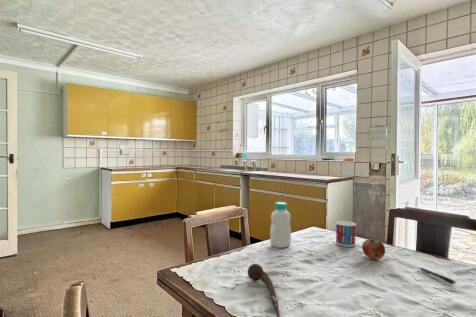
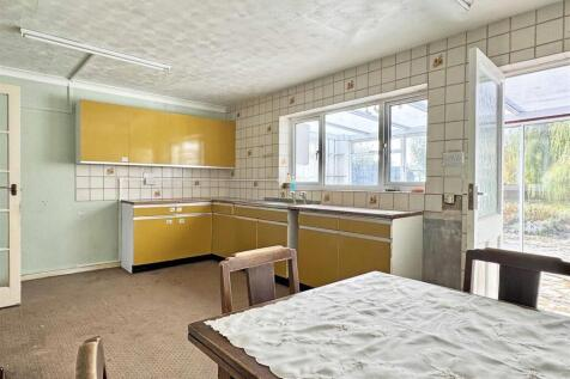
- fruit (373, 248)
- spoon (266, 285)
- pen (435, 274)
- bottle (280, 224)
- mug (343, 232)
